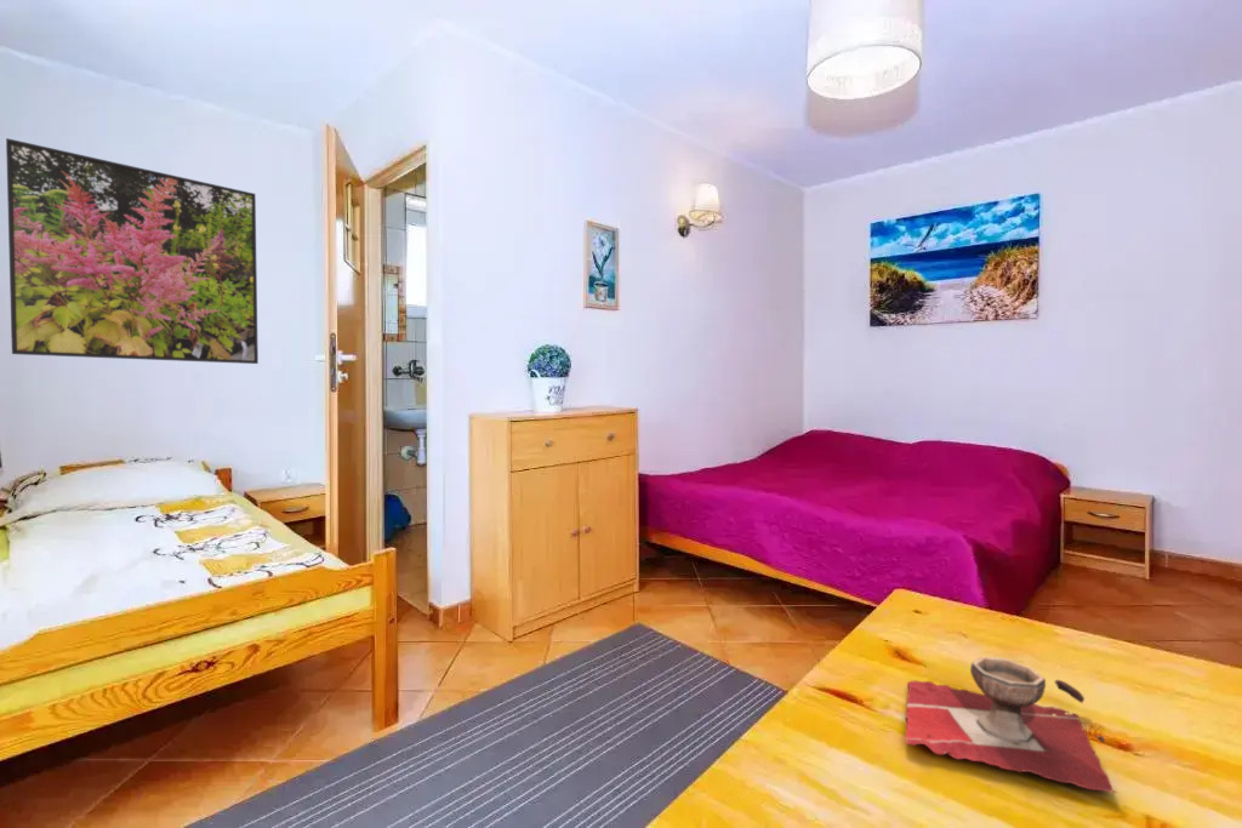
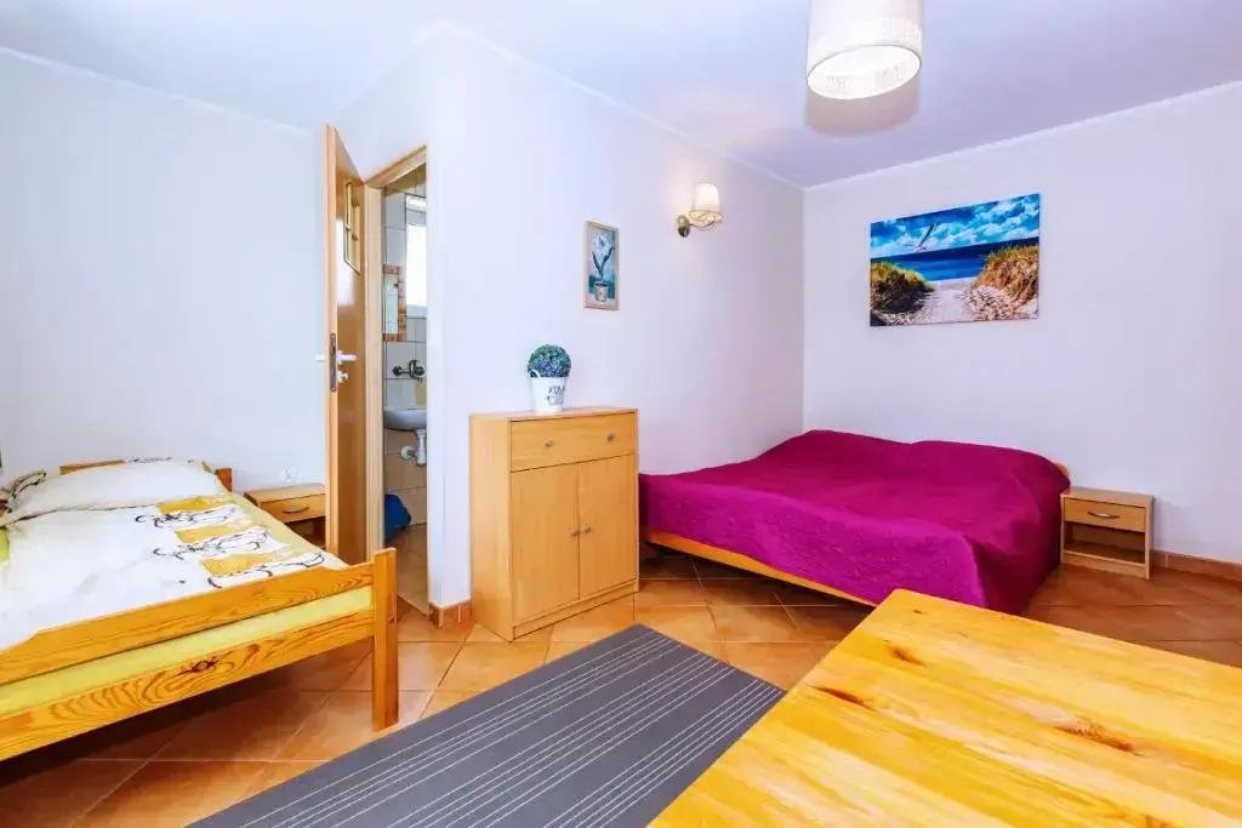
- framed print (147, 264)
- decorative bowl (996, 698)
